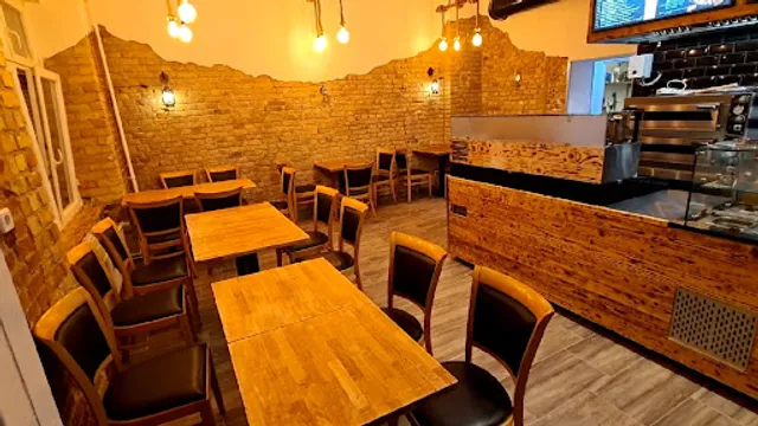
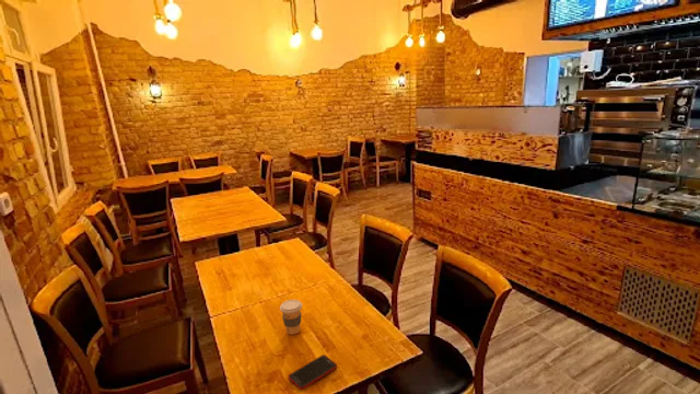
+ coffee cup (292, 317)
+ cell phone (313, 371)
